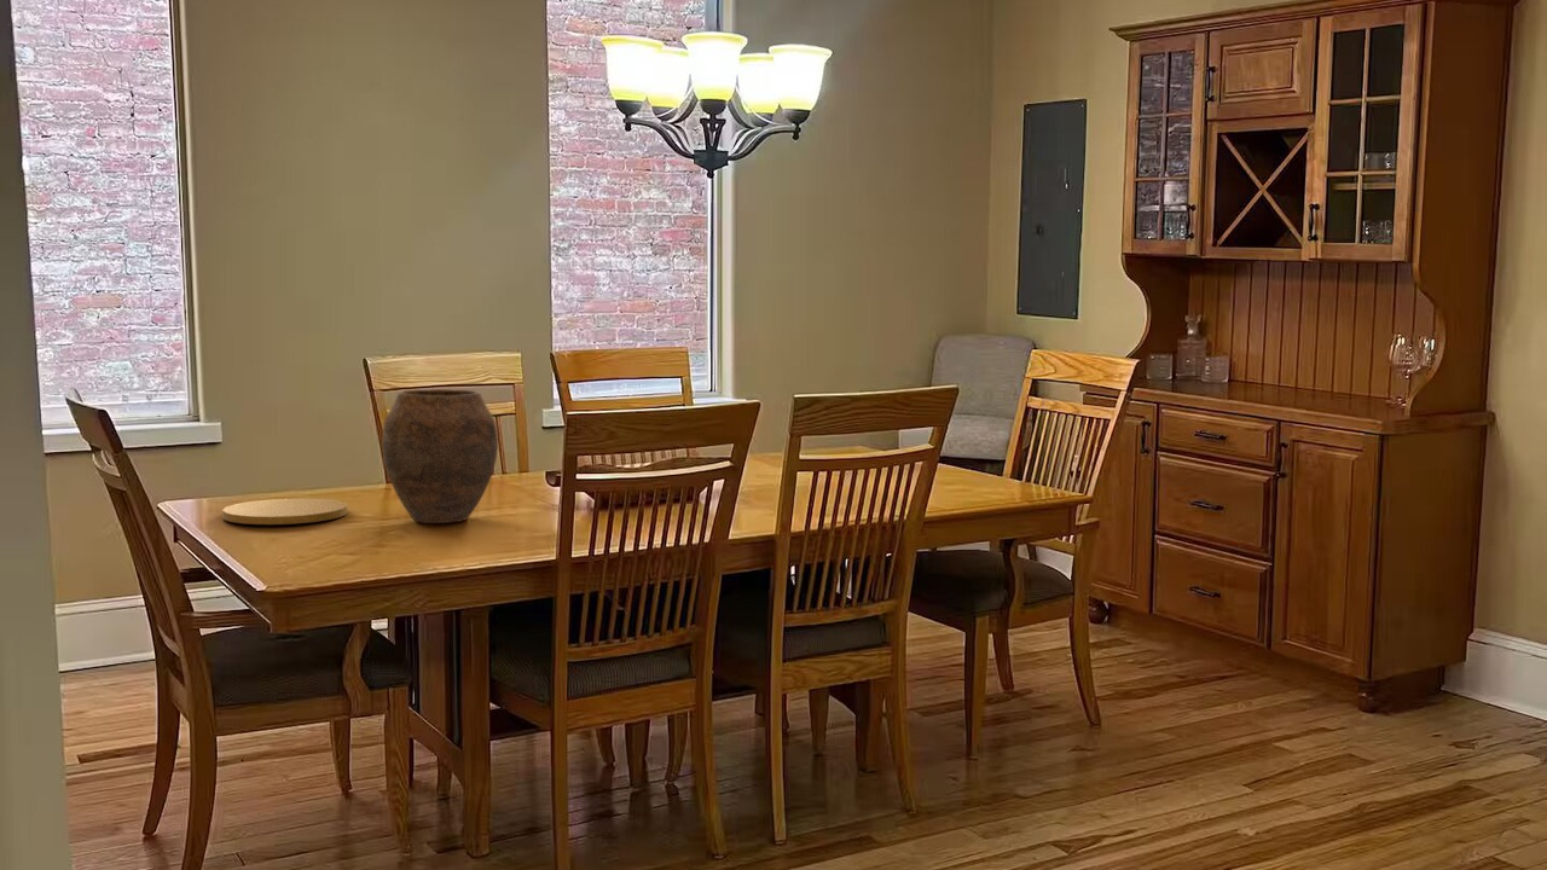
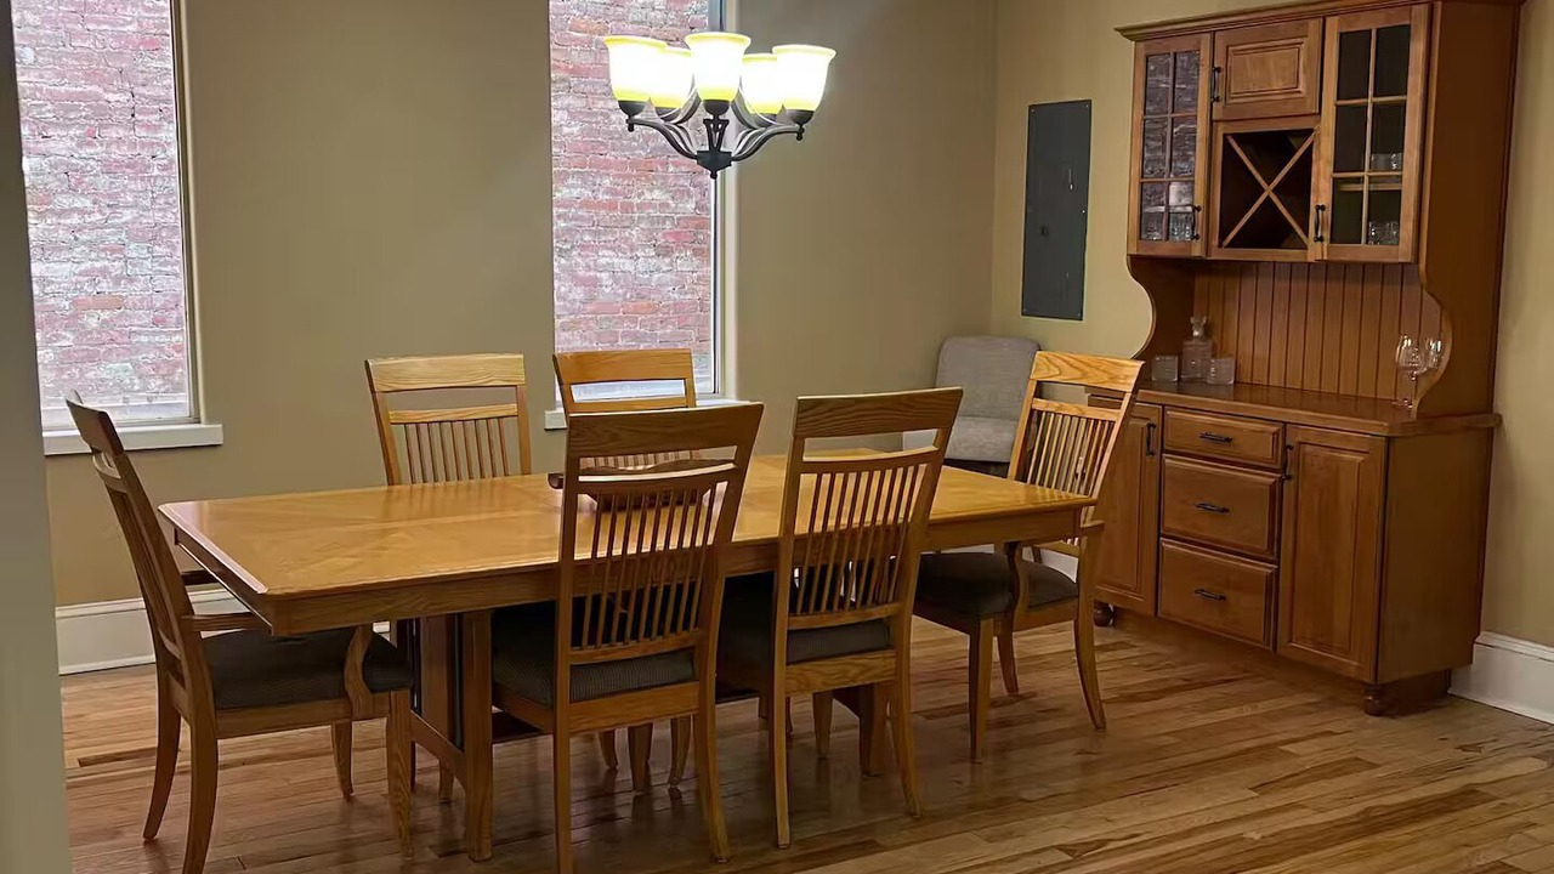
- vase (440, 456)
- plate (285, 510)
